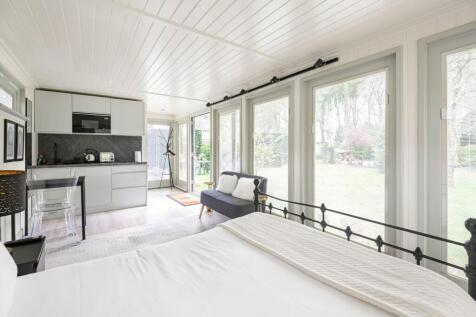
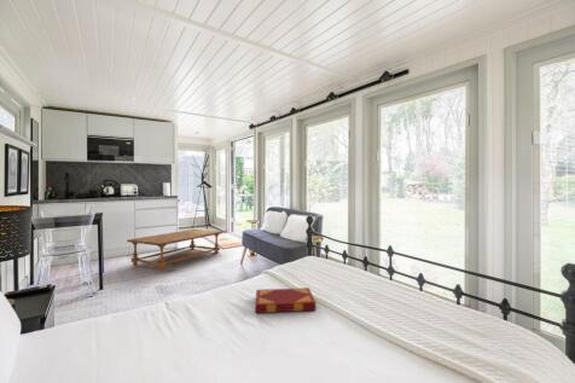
+ coffee table (180, 248)
+ hardback book (284, 298)
